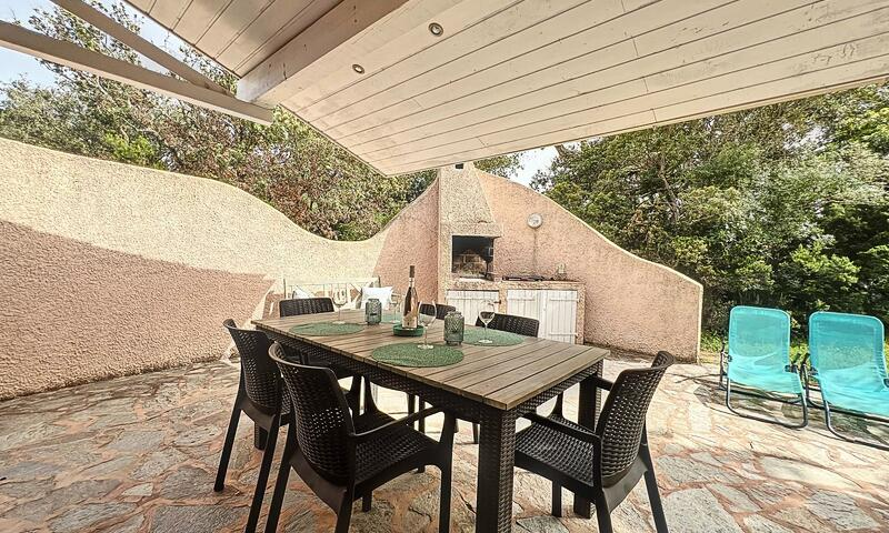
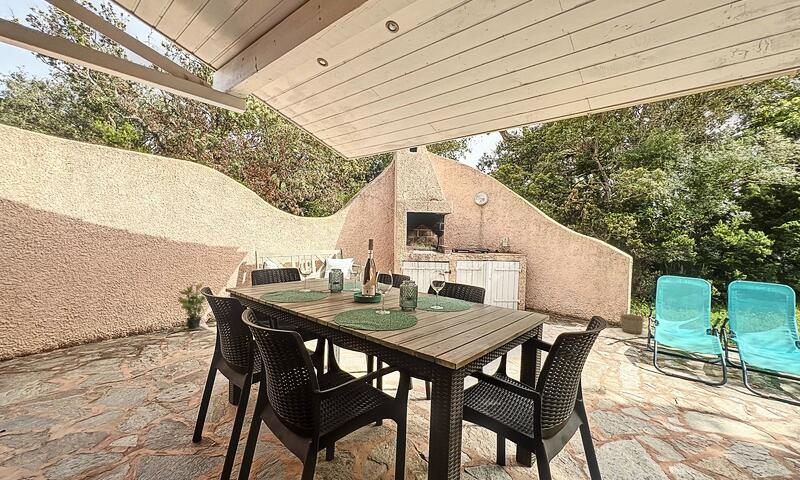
+ planter (631, 324)
+ potted plant (191, 305)
